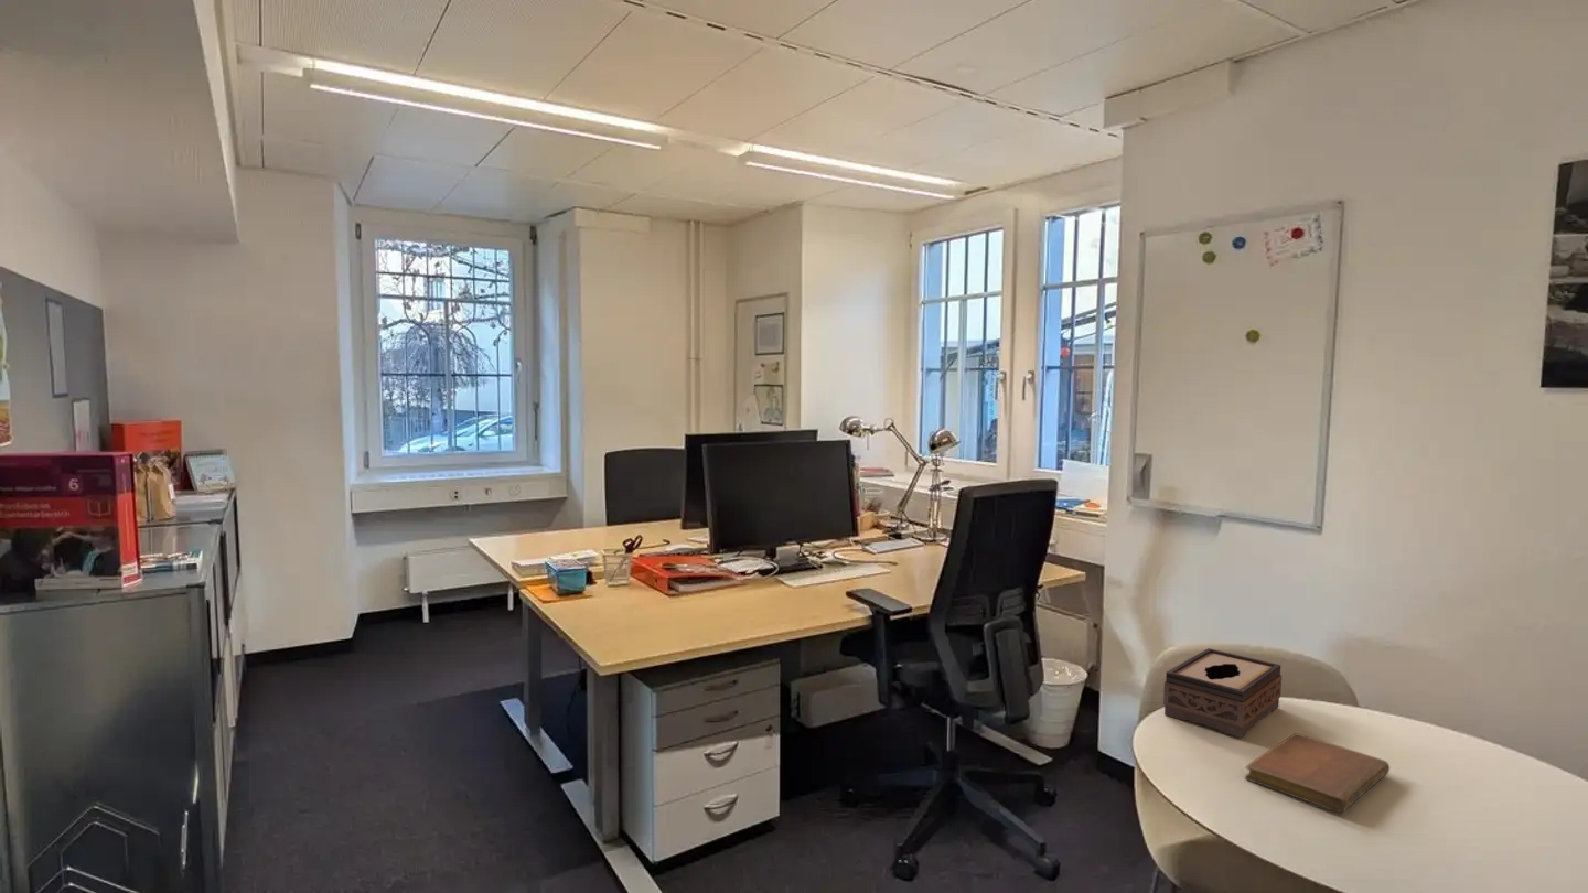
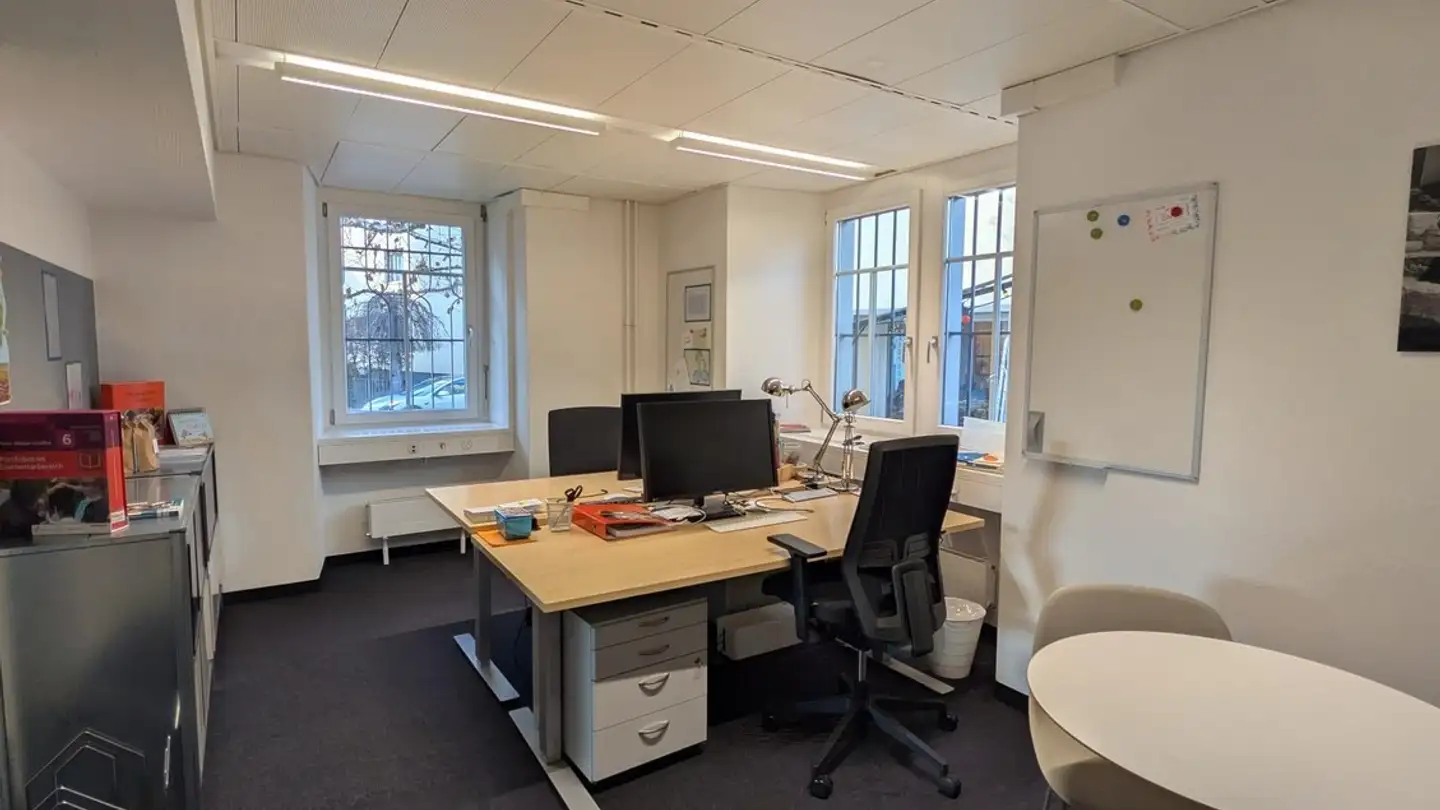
- tissue box (1223, 689)
- notebook (1317, 770)
